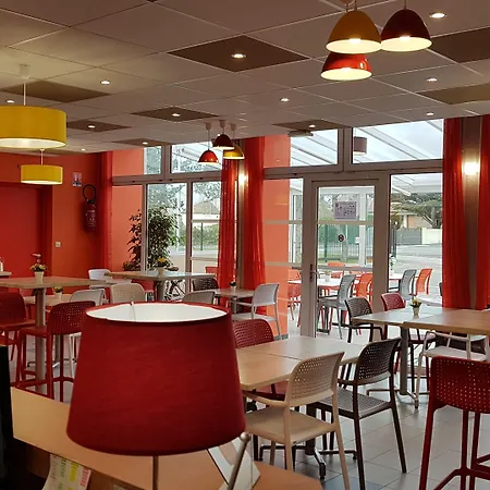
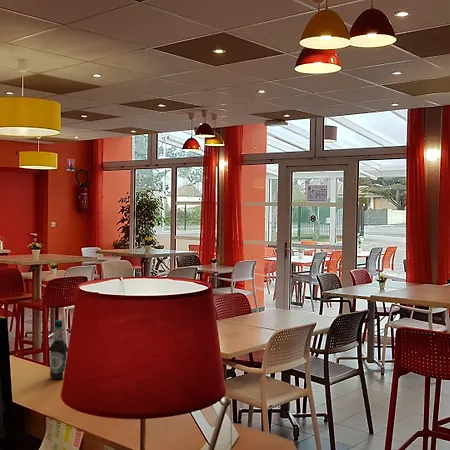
+ bottle (58, 348)
